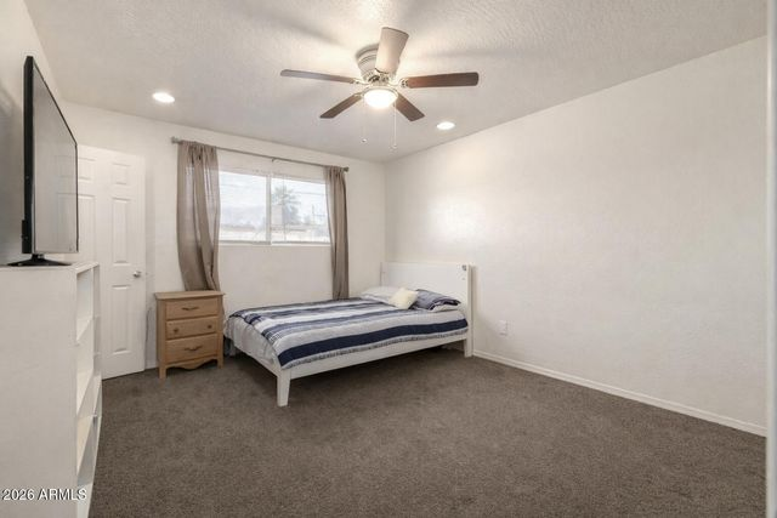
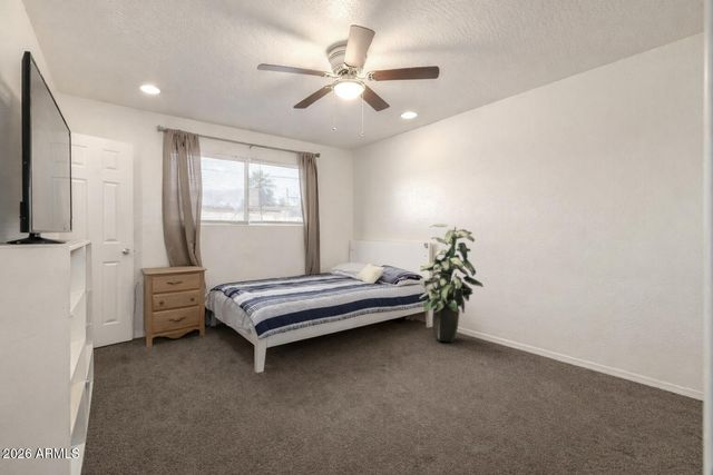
+ indoor plant (446, 280)
